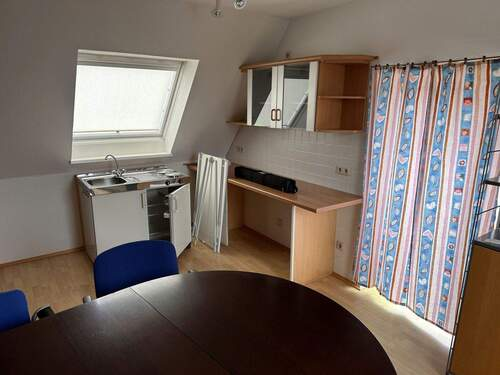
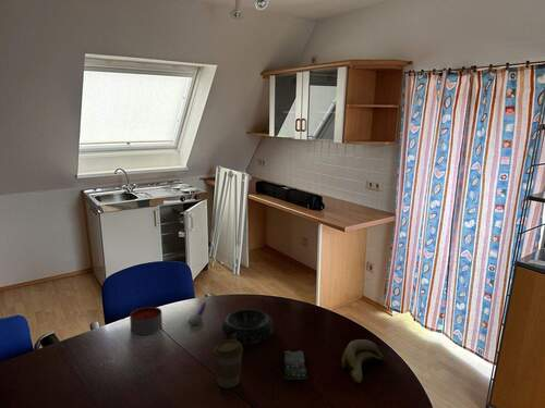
+ spoon (198, 312)
+ coffee cup (228, 362)
+ banana (365, 357)
+ candle (146, 319)
+ smartphone (294, 363)
+ decorative bowl (247, 326)
